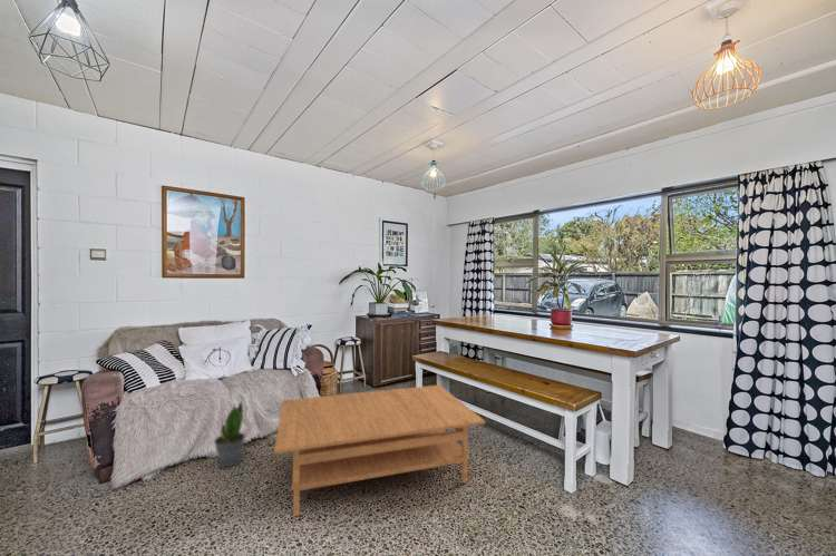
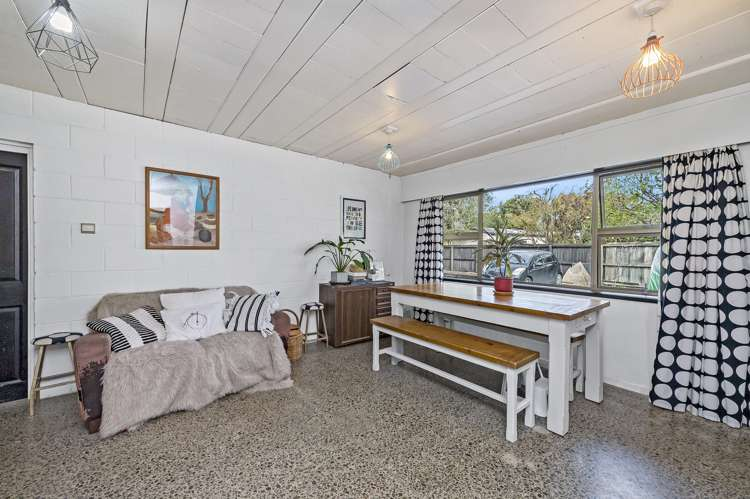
- potted plant (230, 432)
- coffee table (376, 439)
